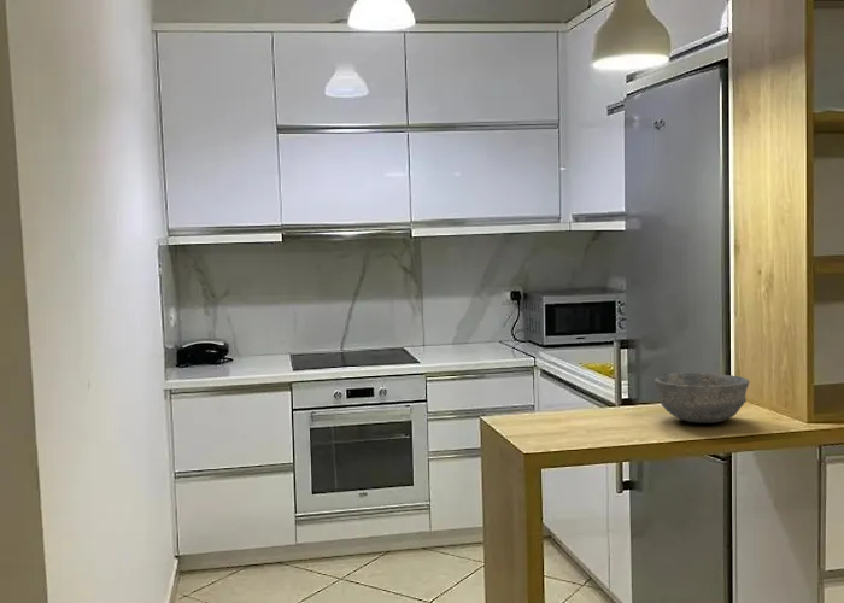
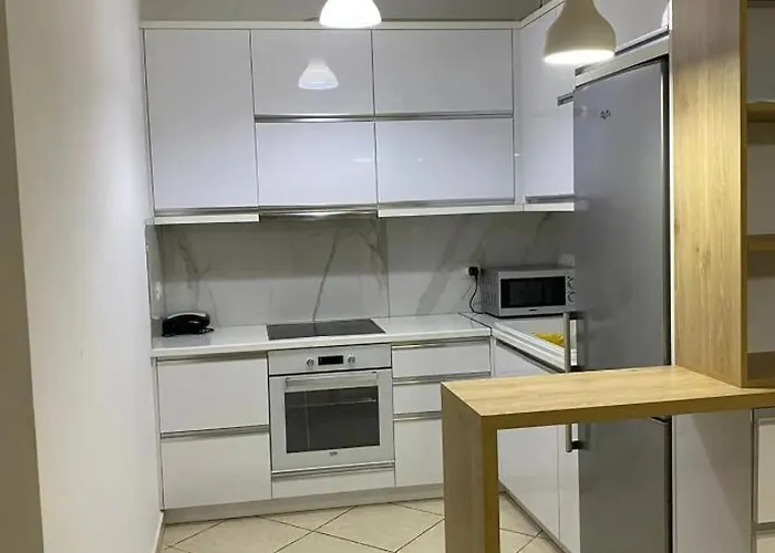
- bowl (702, 399)
